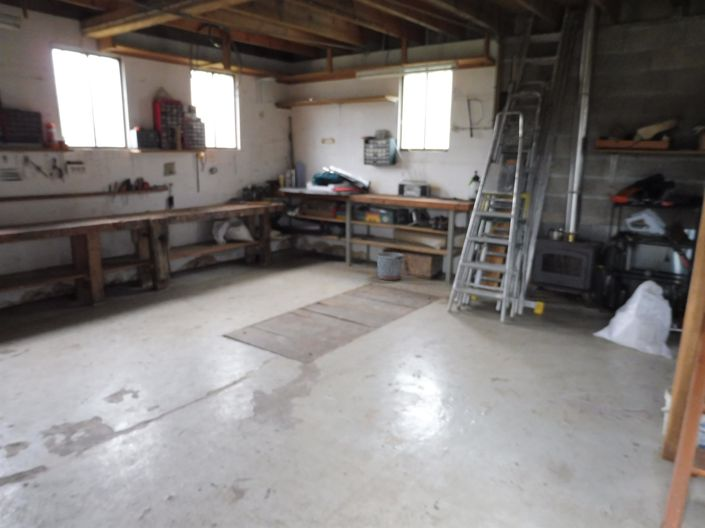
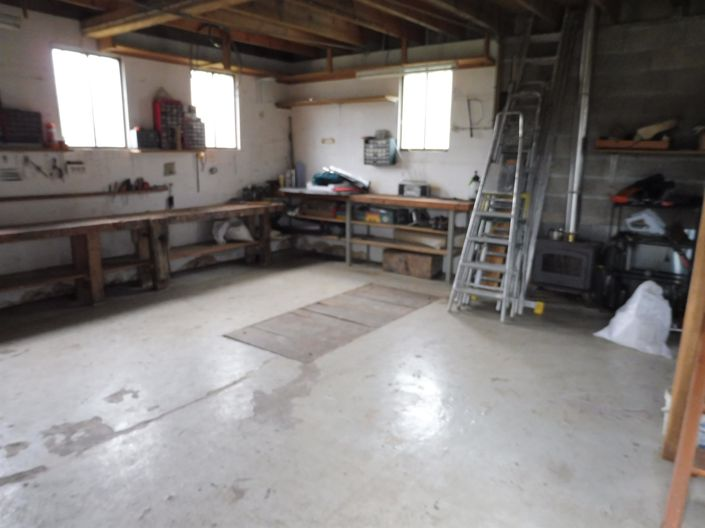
- bucket (389, 266)
